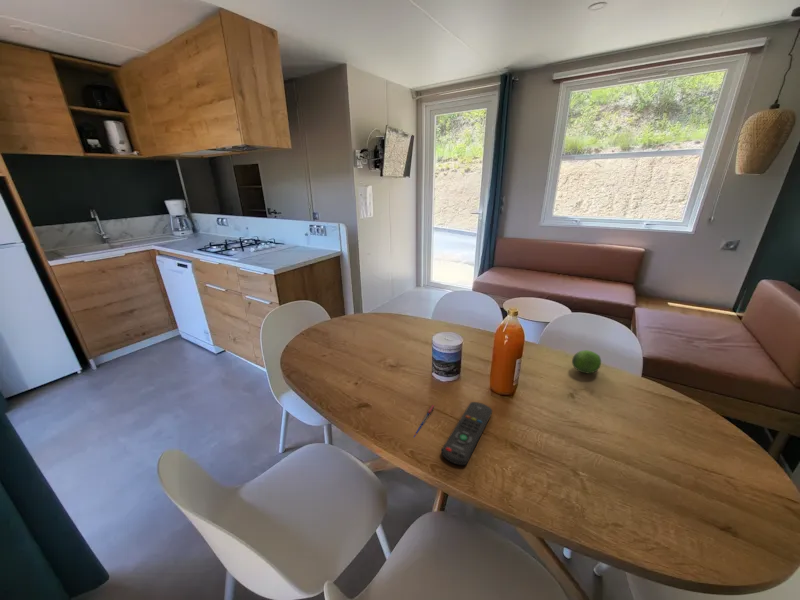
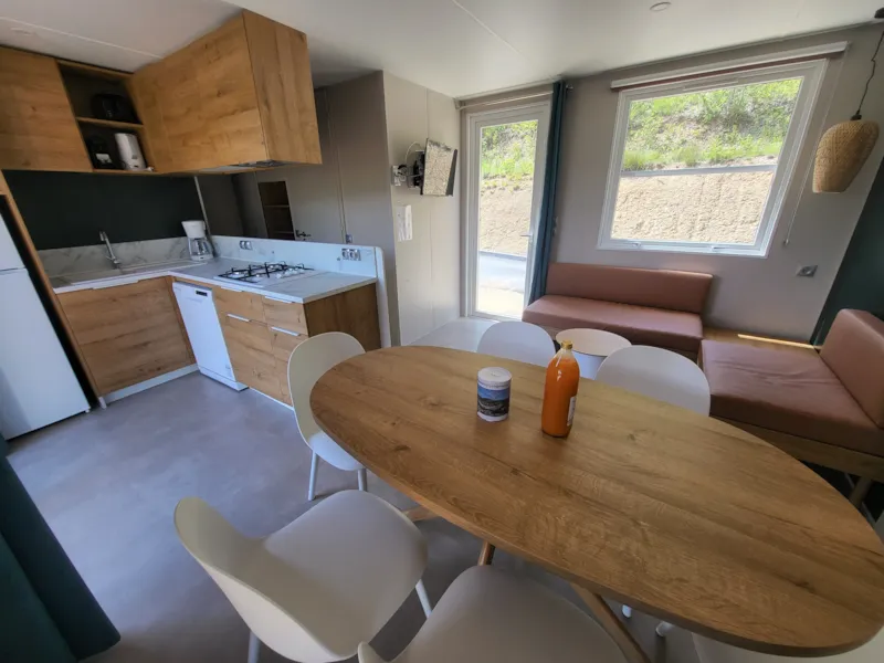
- remote control (468, 429)
- pen (423, 421)
- fruit (586, 360)
